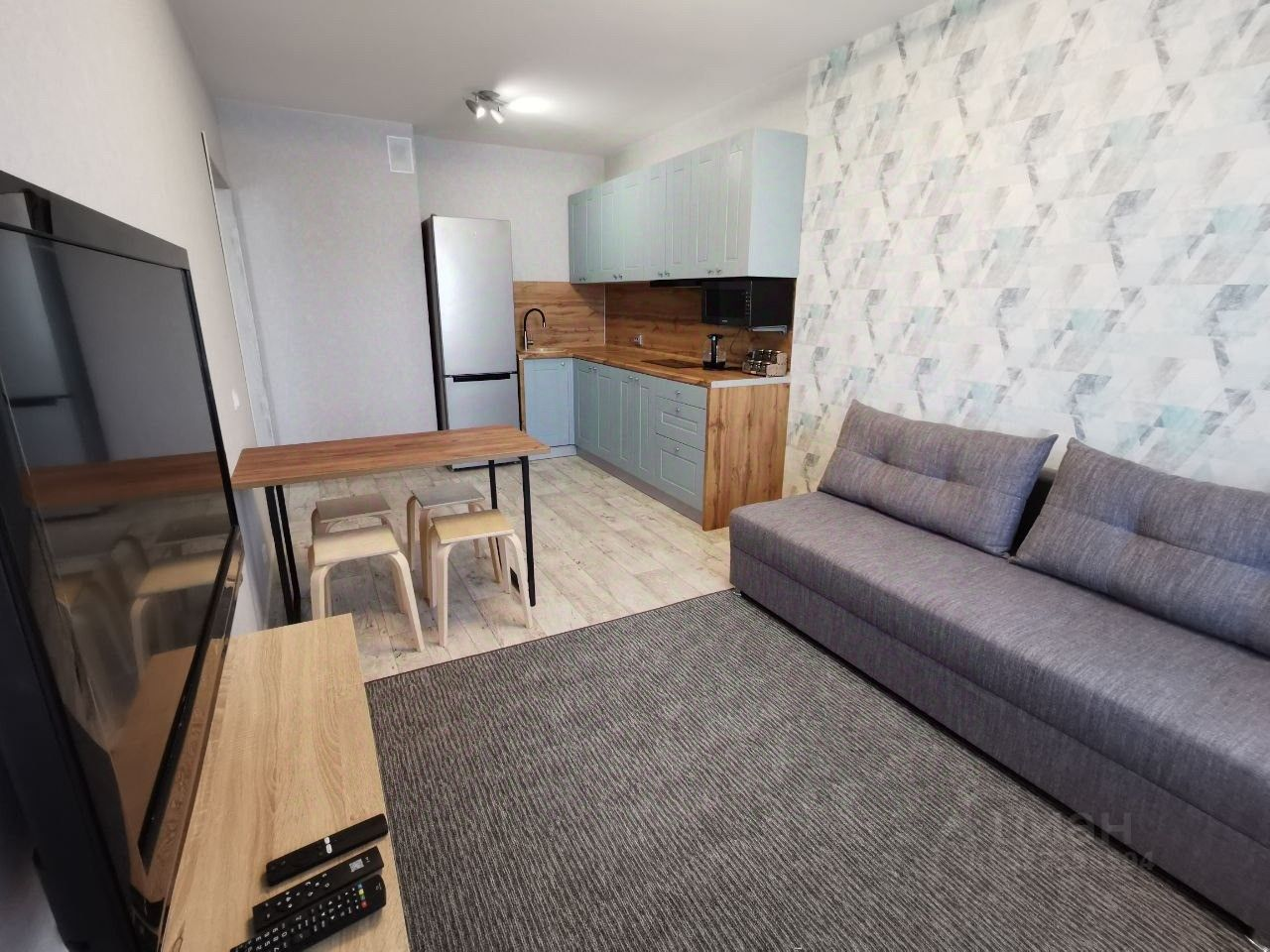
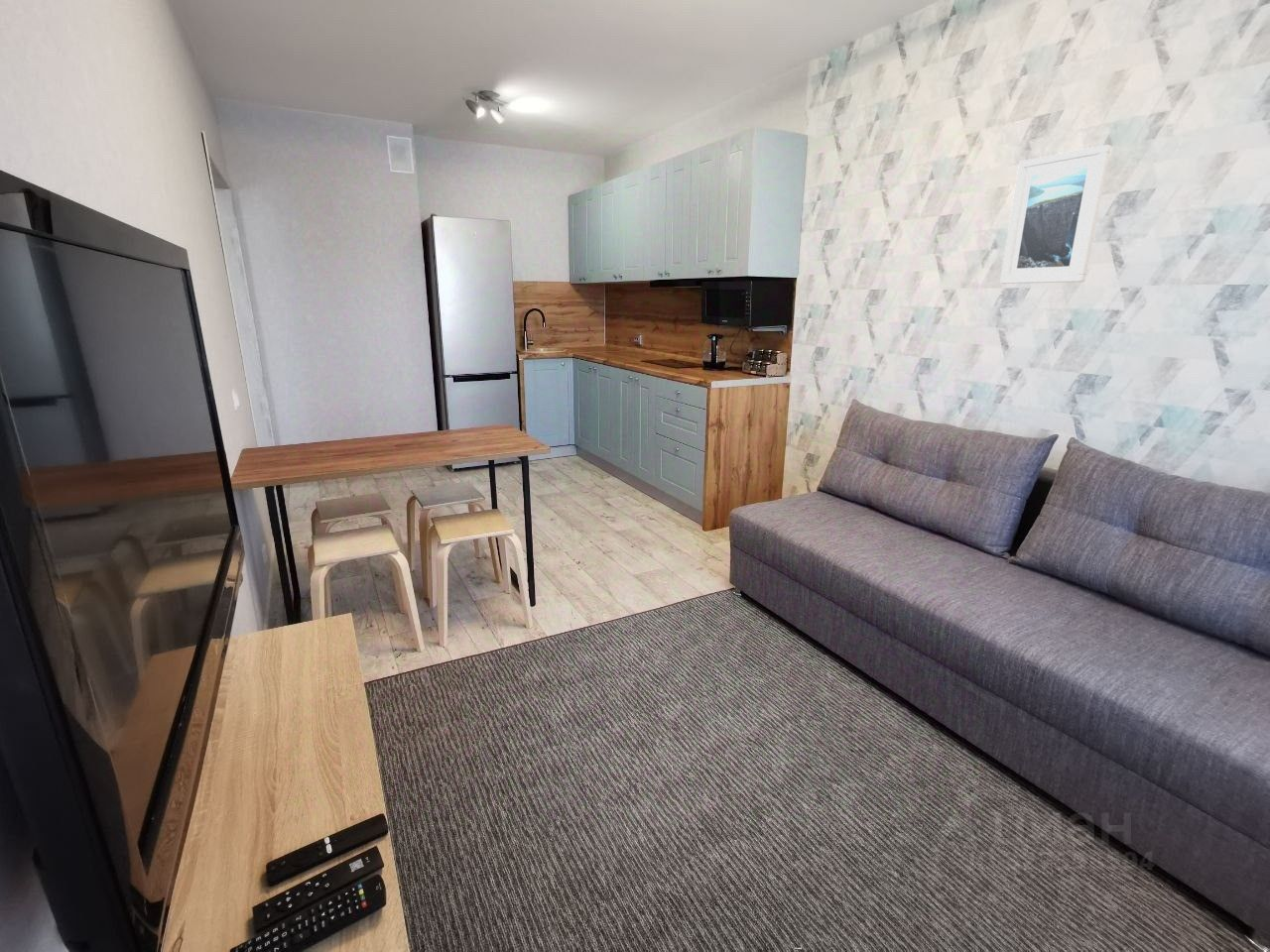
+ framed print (1051, 219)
